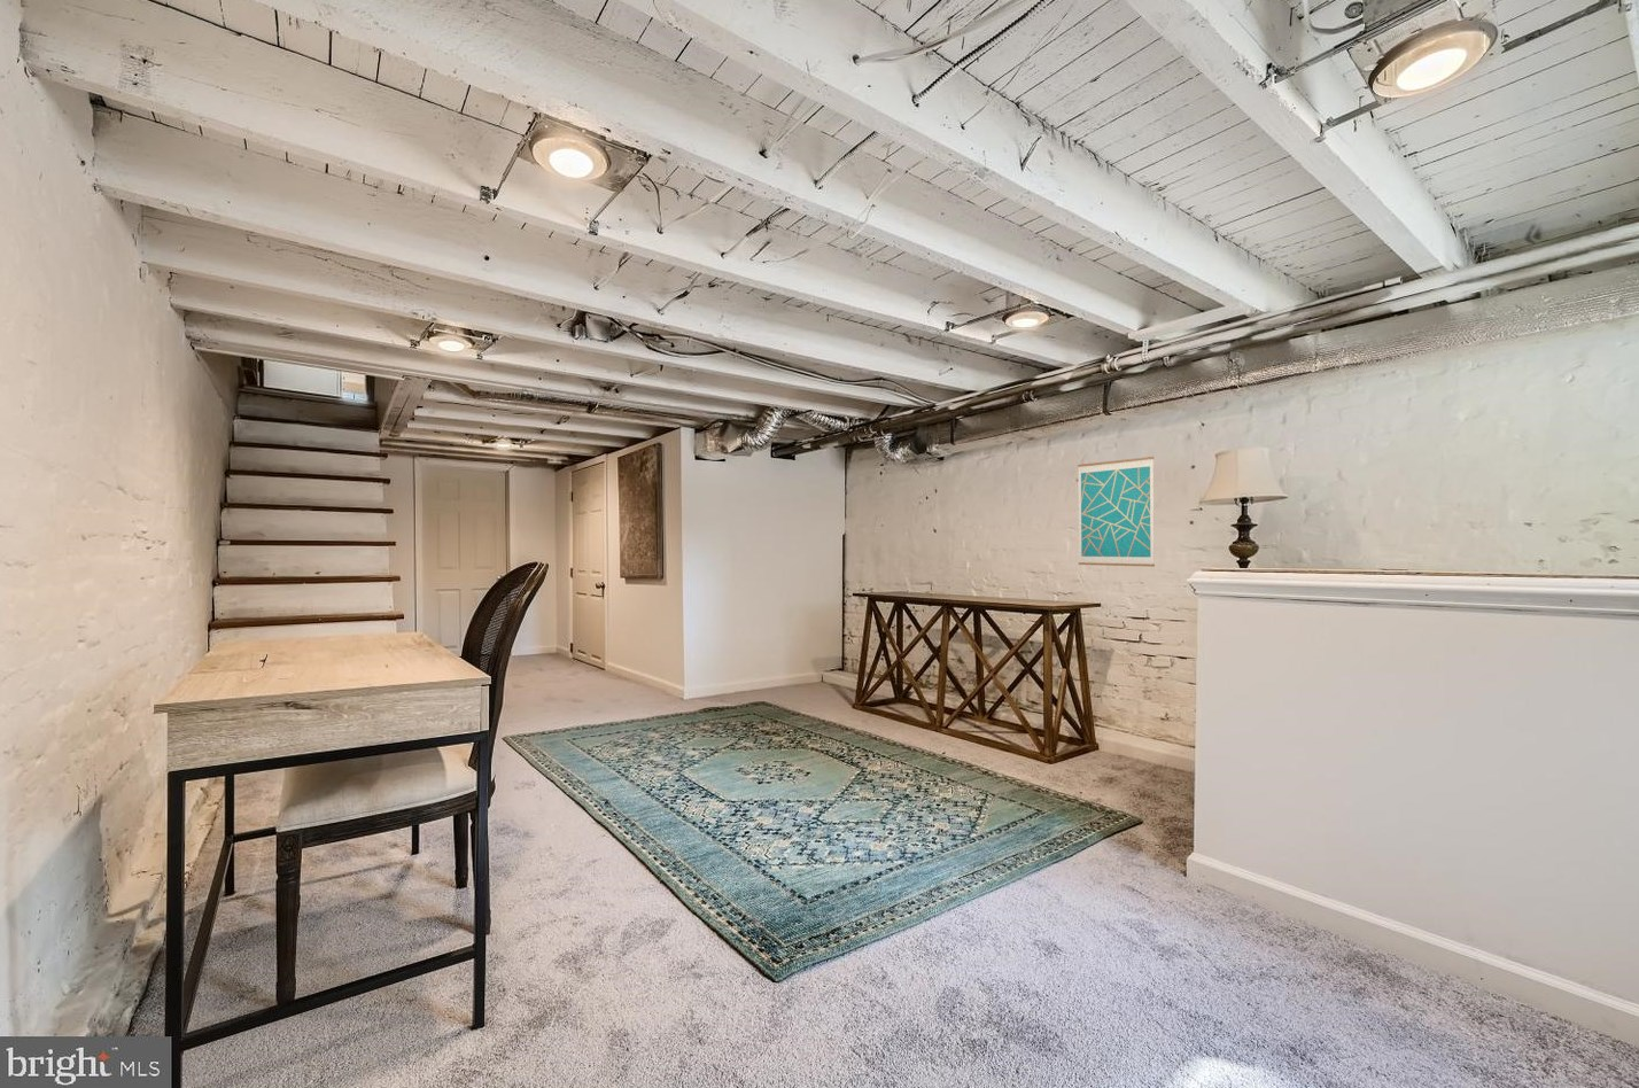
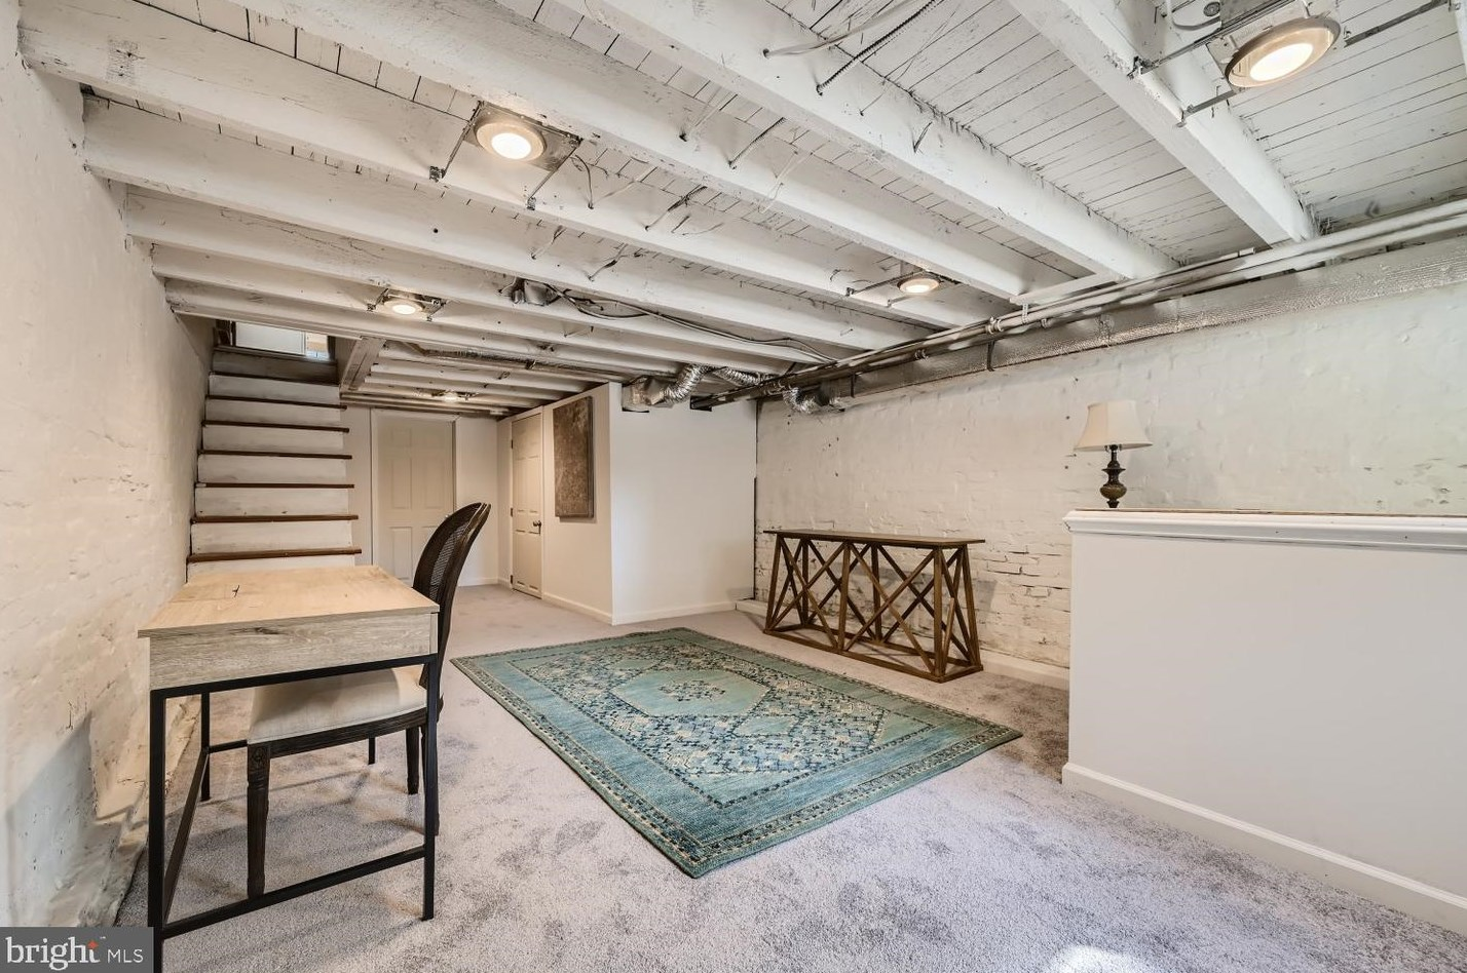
- wall art (1113, 512)
